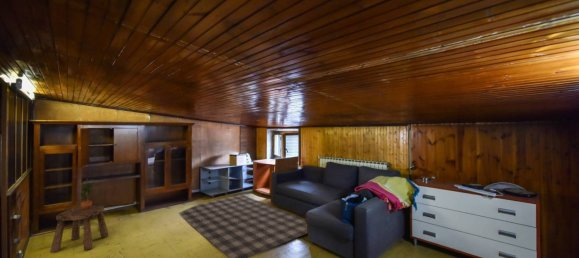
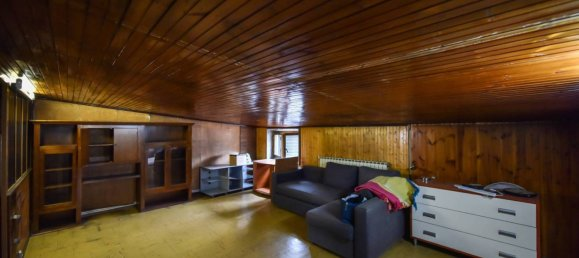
- stool (79, 227)
- potted plant (87, 194)
- rug (240, 217)
